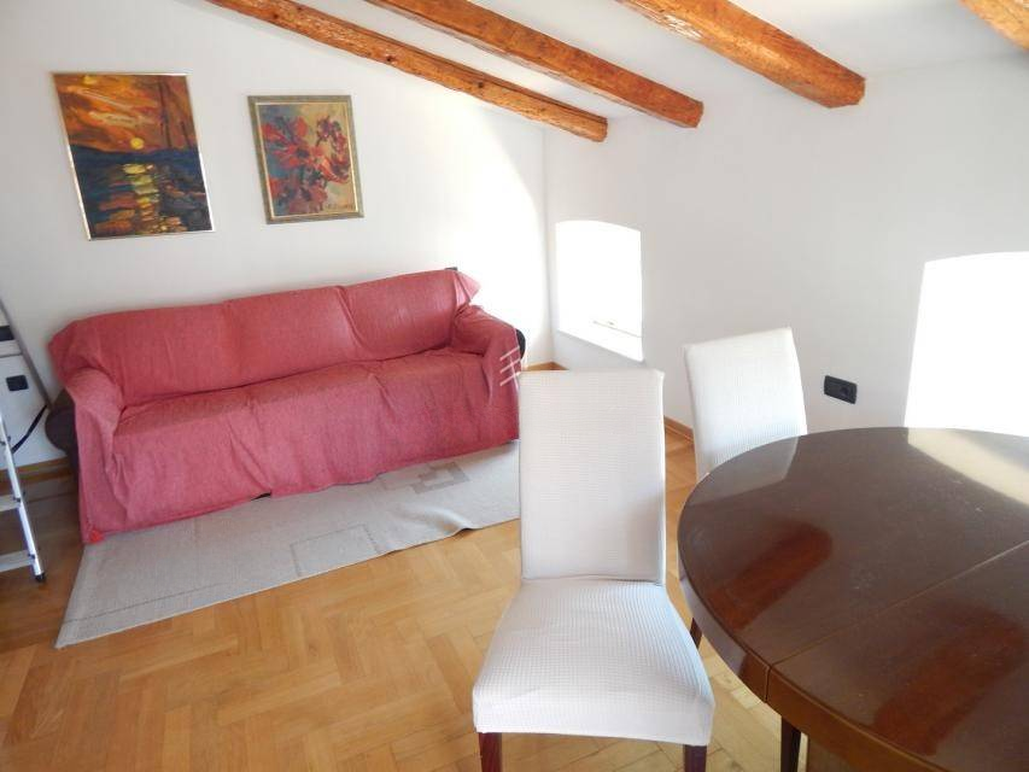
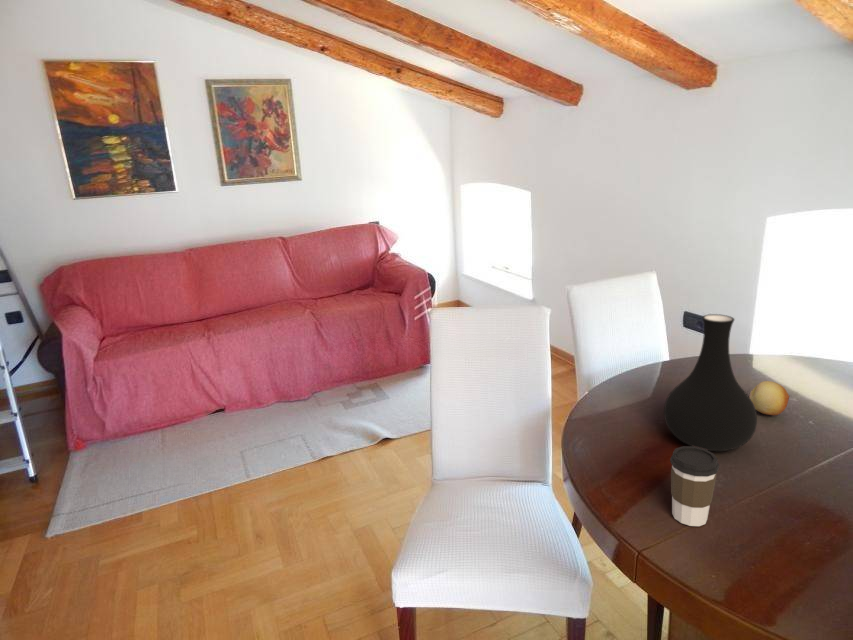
+ coffee cup (692, 486)
+ fruit (768, 398)
+ vase (712, 381)
